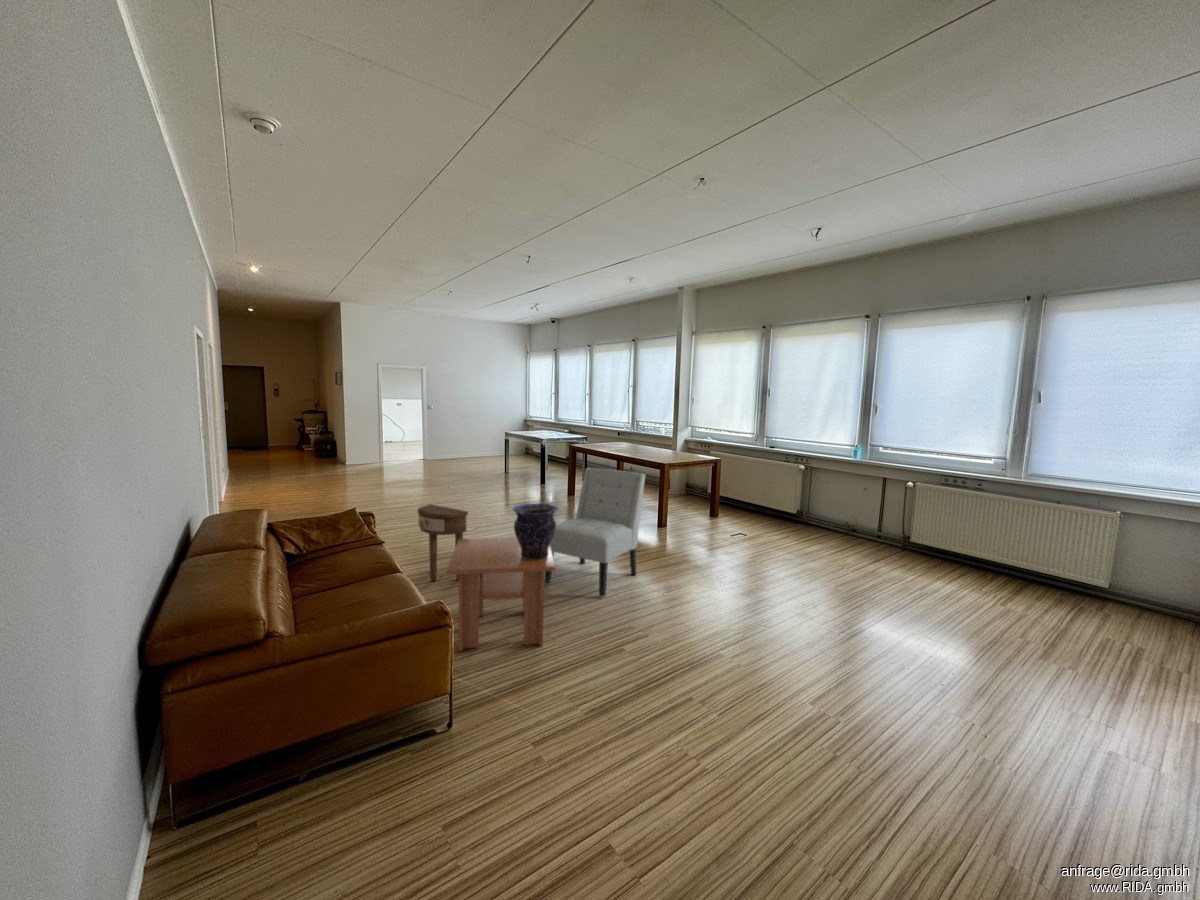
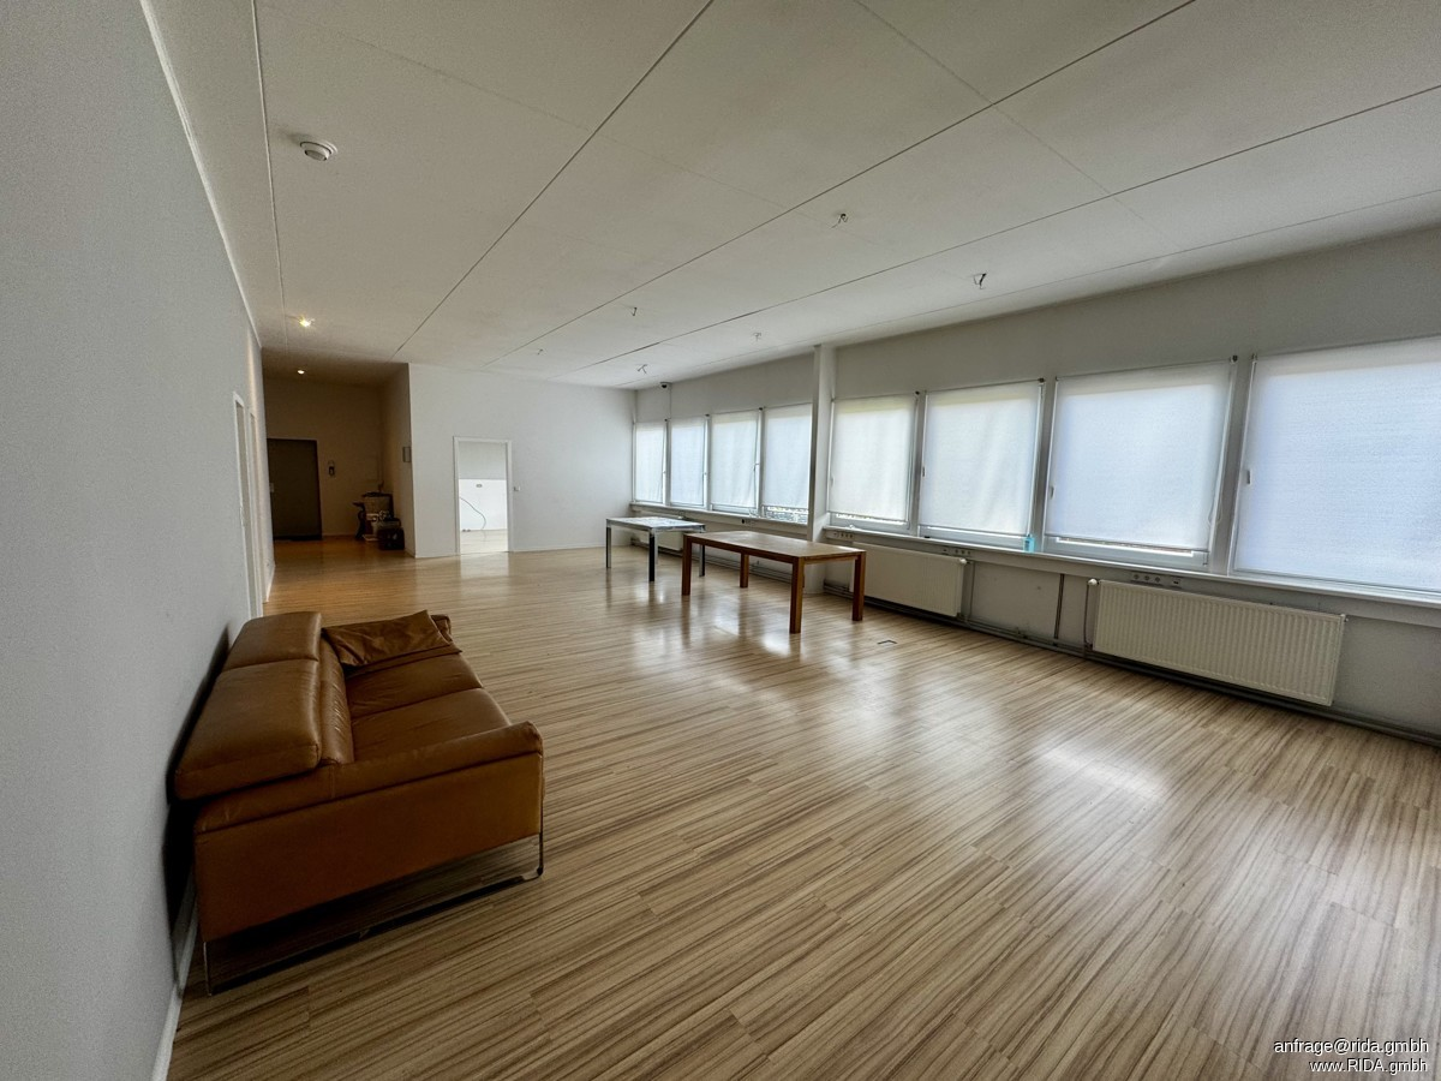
- vase (534, 532)
- coffee table (502, 590)
- chair (595, 525)
- side table (436, 543)
